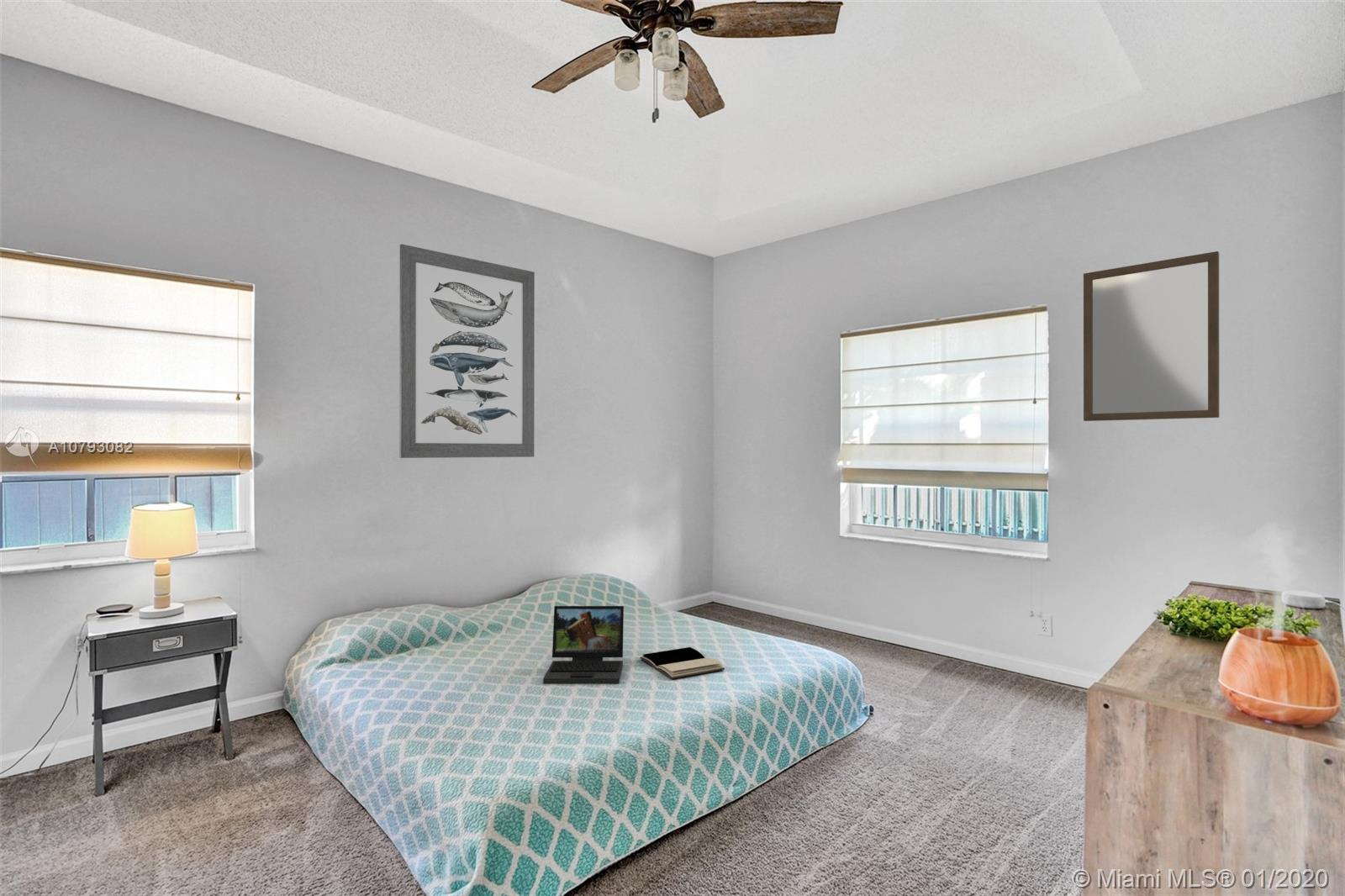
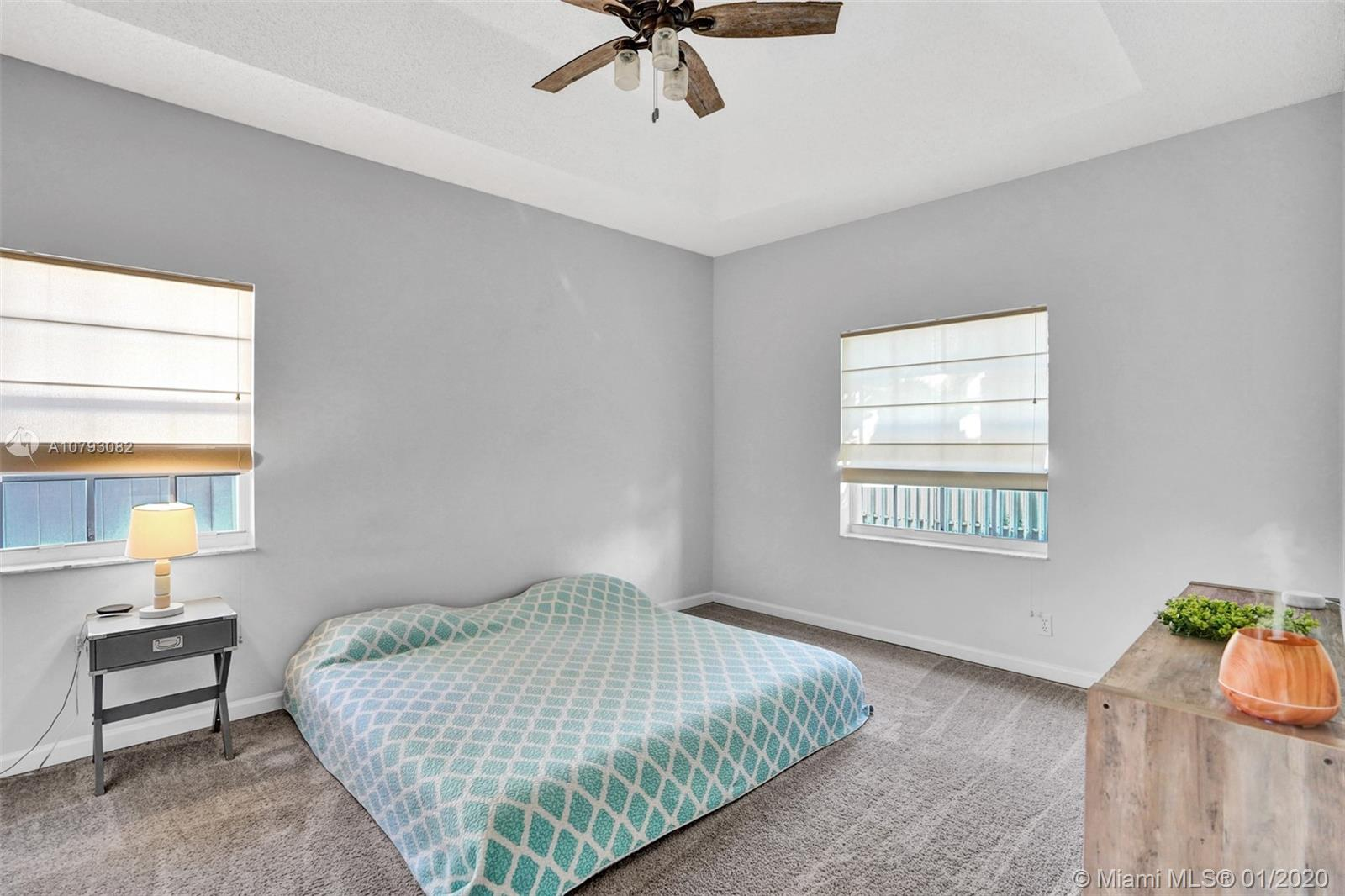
- wall art (472, 358)
- home mirror (1147, 341)
- book (681, 661)
- laptop (585, 641)
